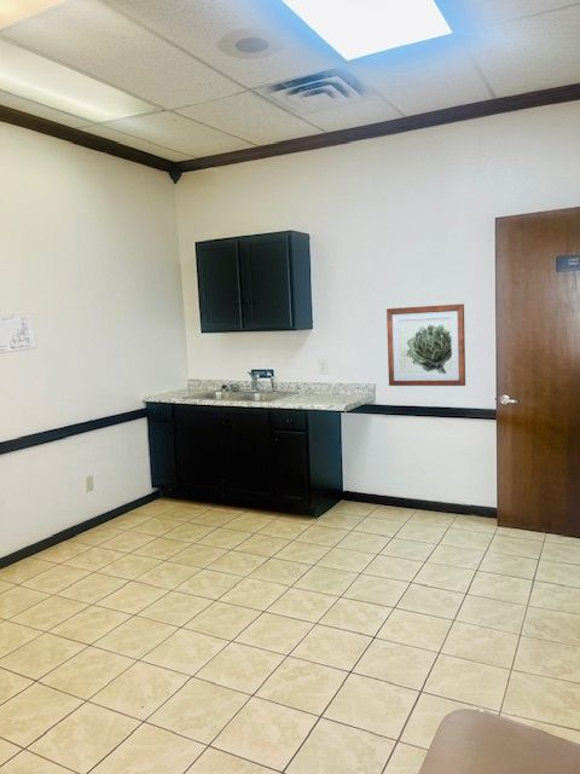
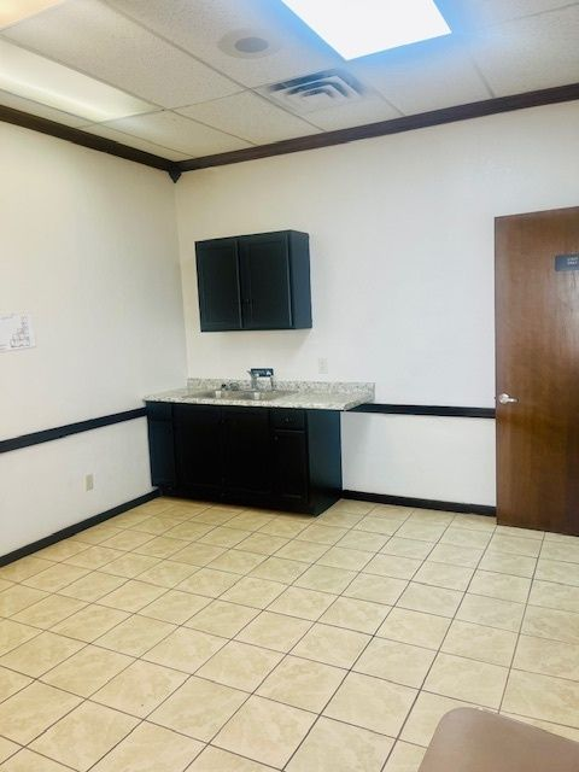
- wall art (424, 346)
